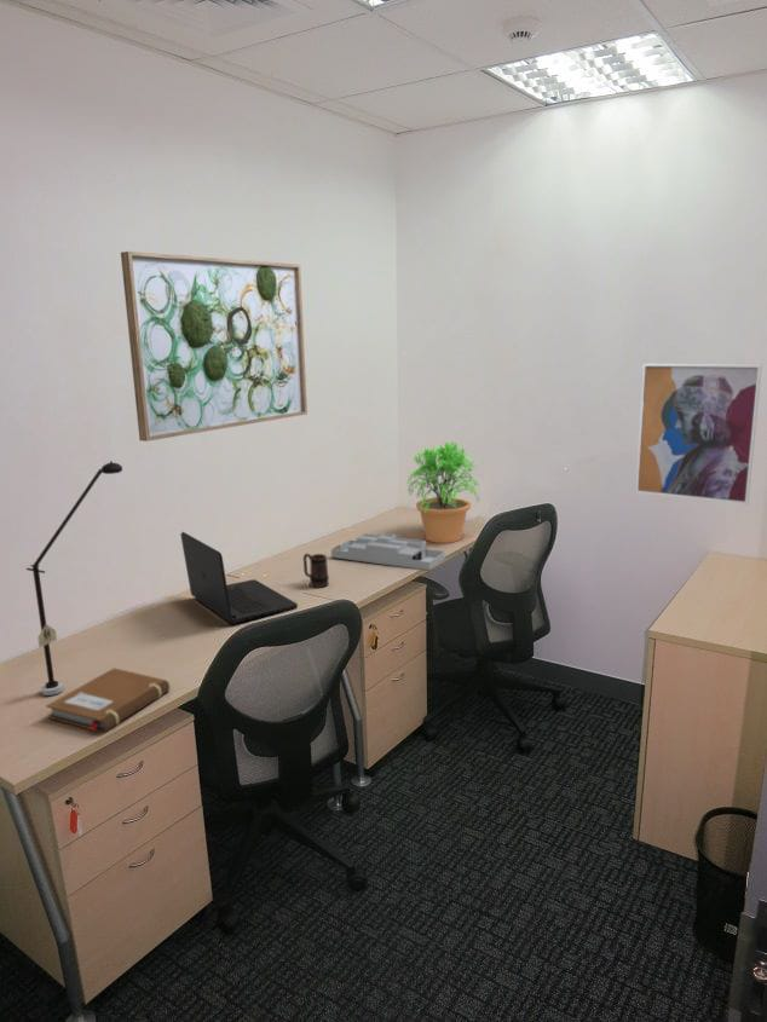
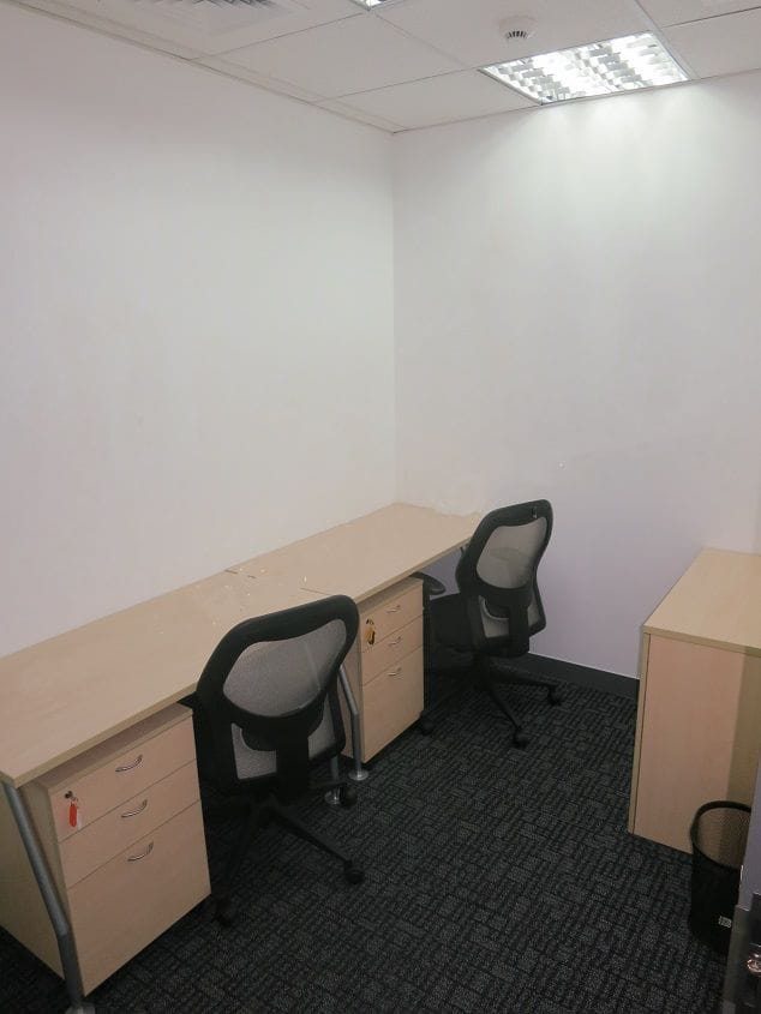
- wall art (694, 432)
- potted plant (442, 489)
- desk organizer (387, 548)
- mug (315, 570)
- wall art (229, 345)
- notebook (108, 699)
- desk lamp (44, 572)
- laptop (240, 582)
